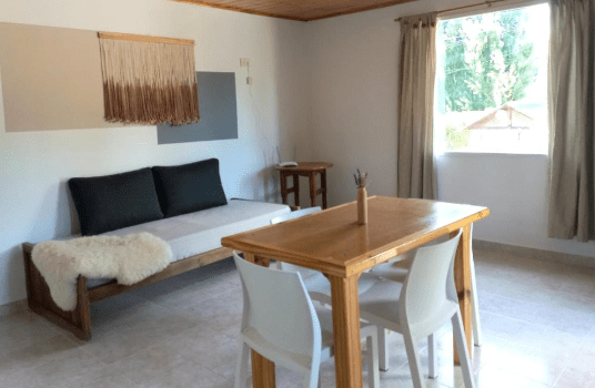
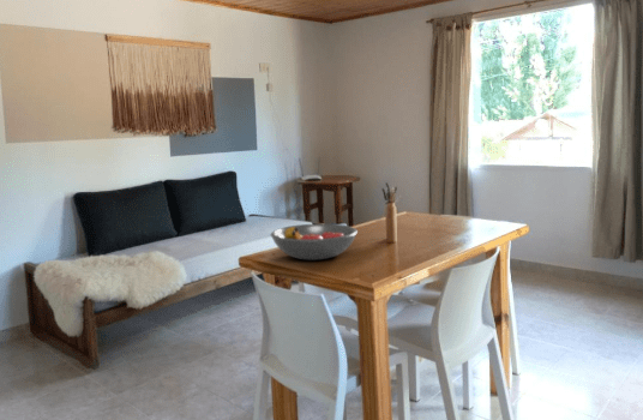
+ fruit bowl (314, 240)
